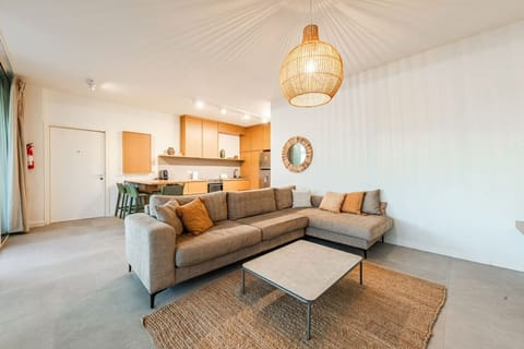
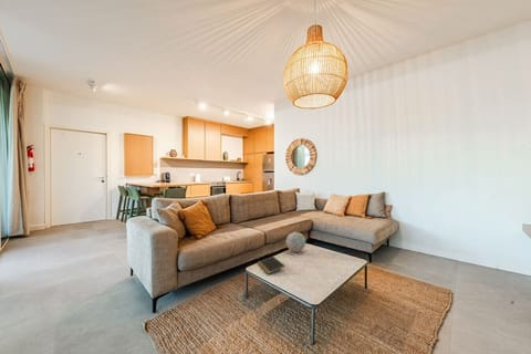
+ decorative ball (295, 241)
+ notepad (270, 264)
